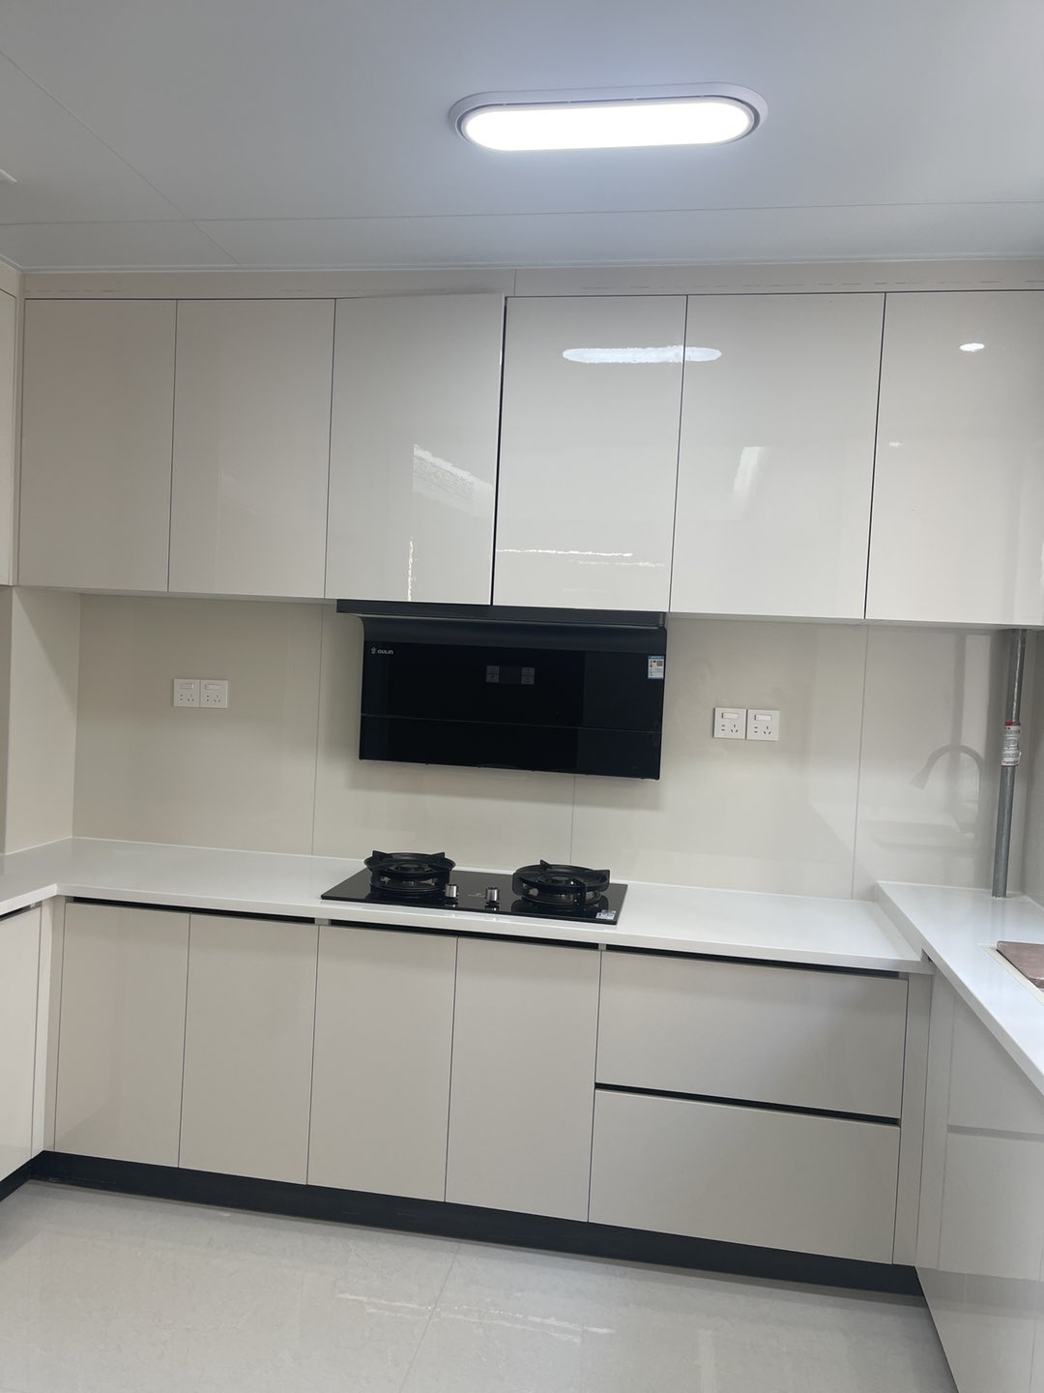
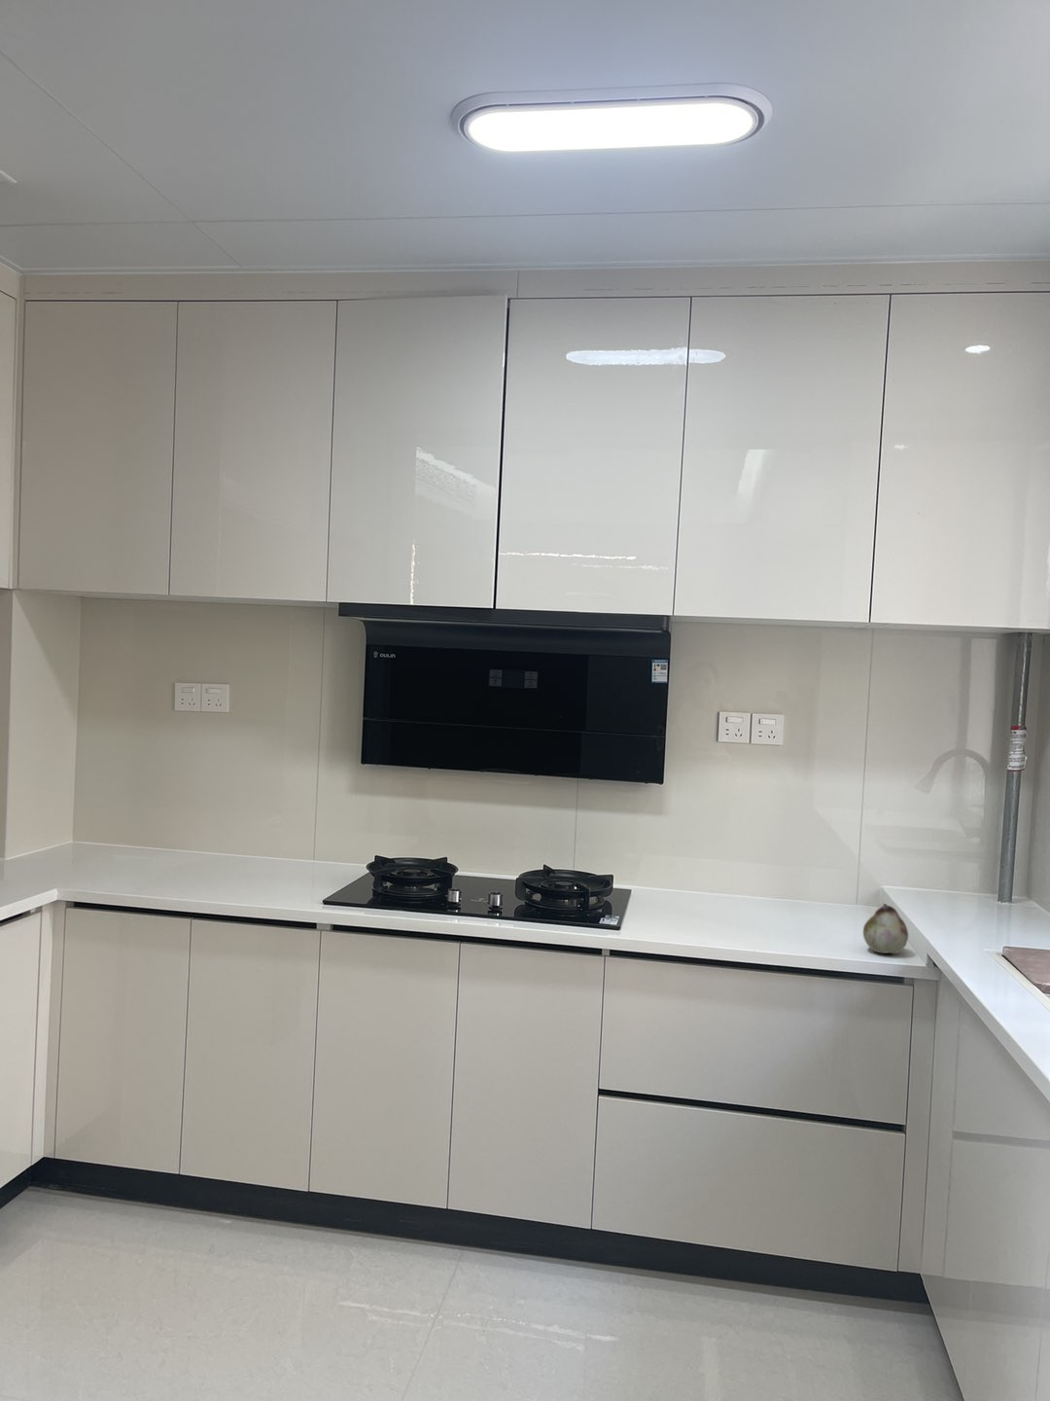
+ fruit (885, 927)
